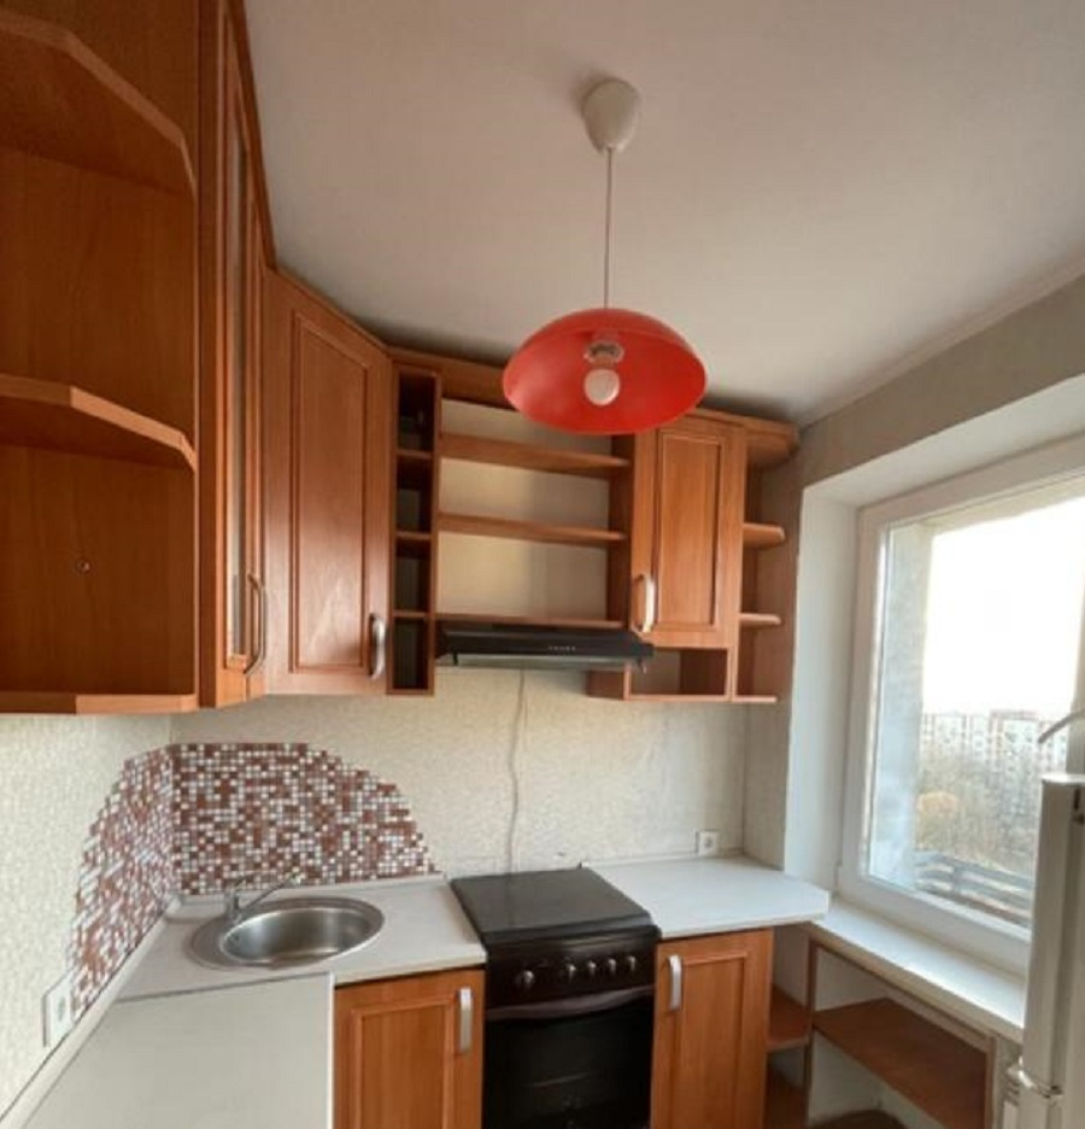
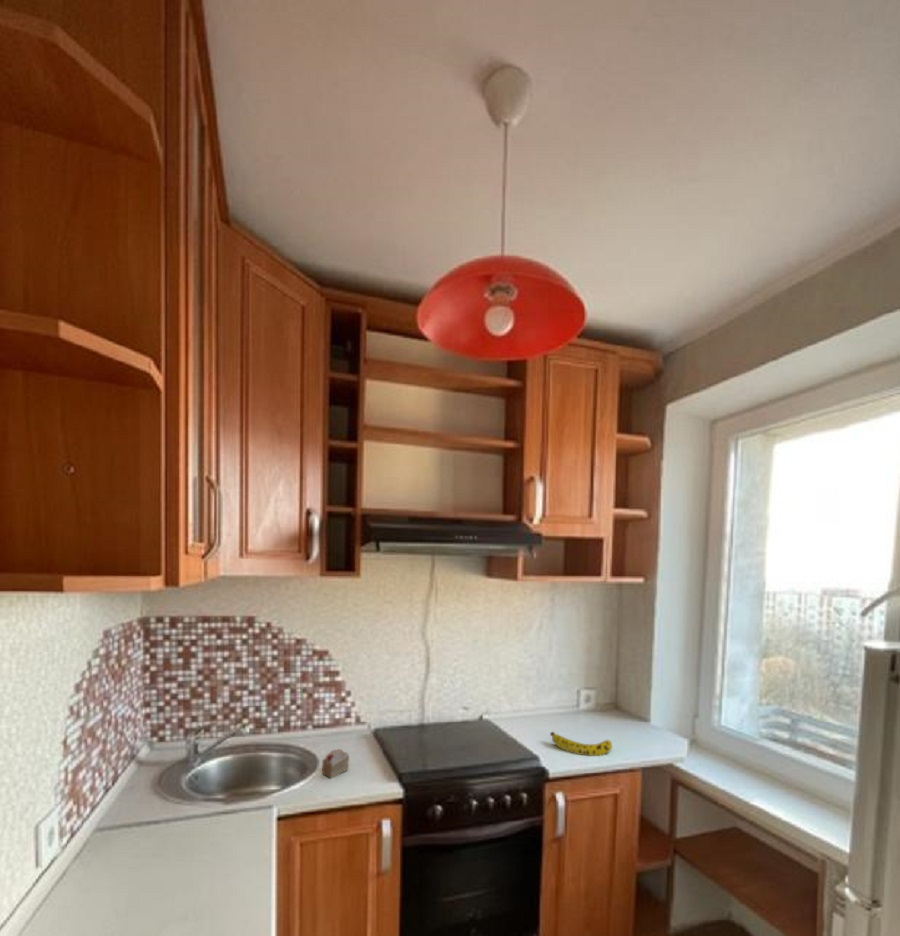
+ cake slice (335, 761)
+ fruit (580, 743)
